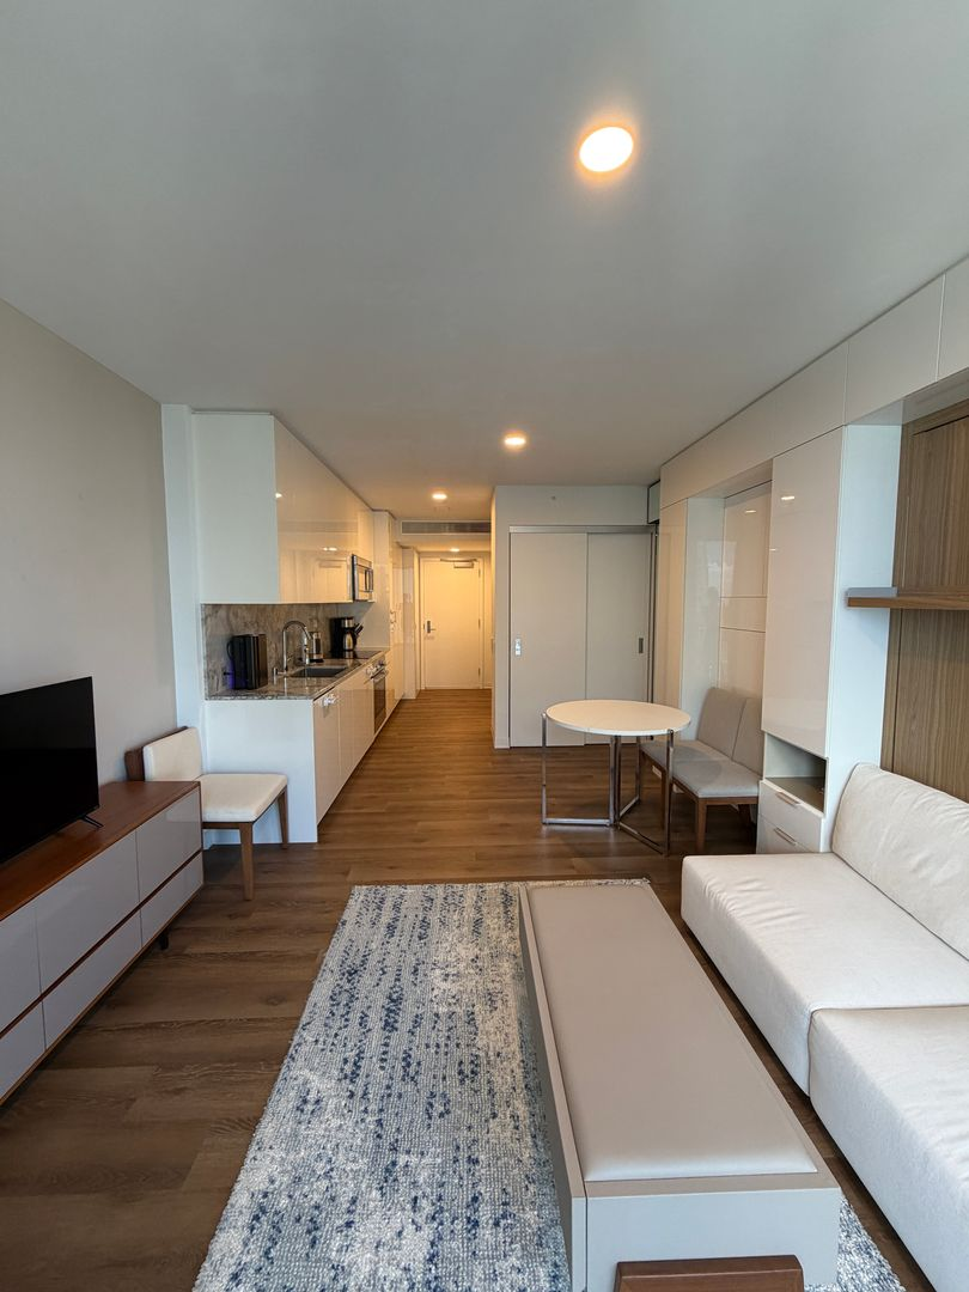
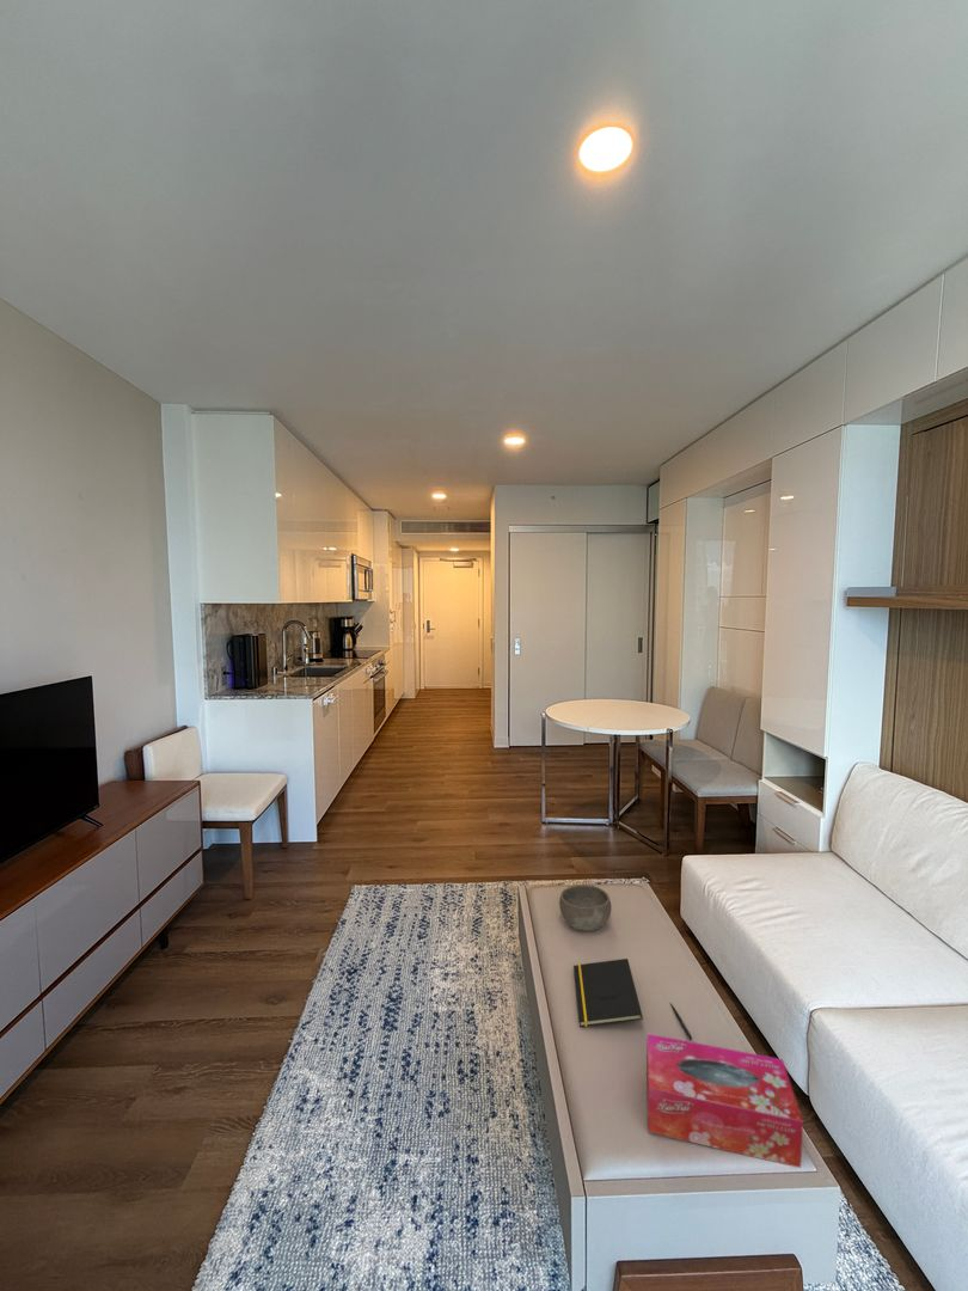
+ pen (680, 1018)
+ bowl (584, 908)
+ notepad (605, 990)
+ tissue box (717, 1094)
